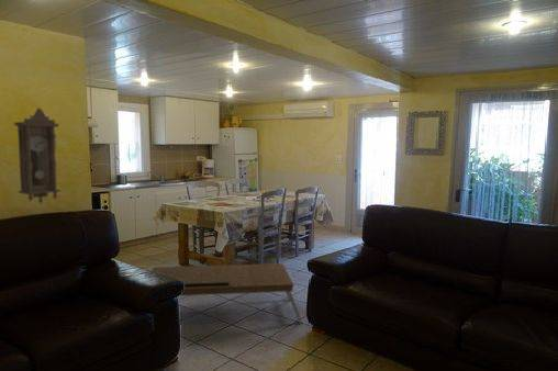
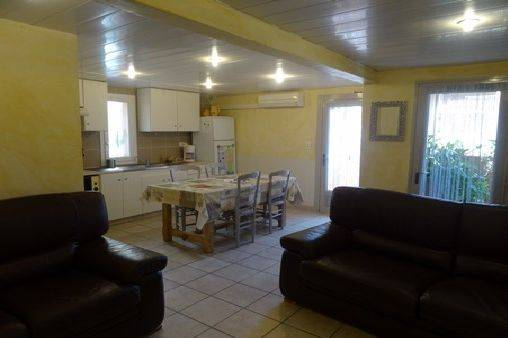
- pendulum clock (37, 156)
- coffee table (219, 293)
